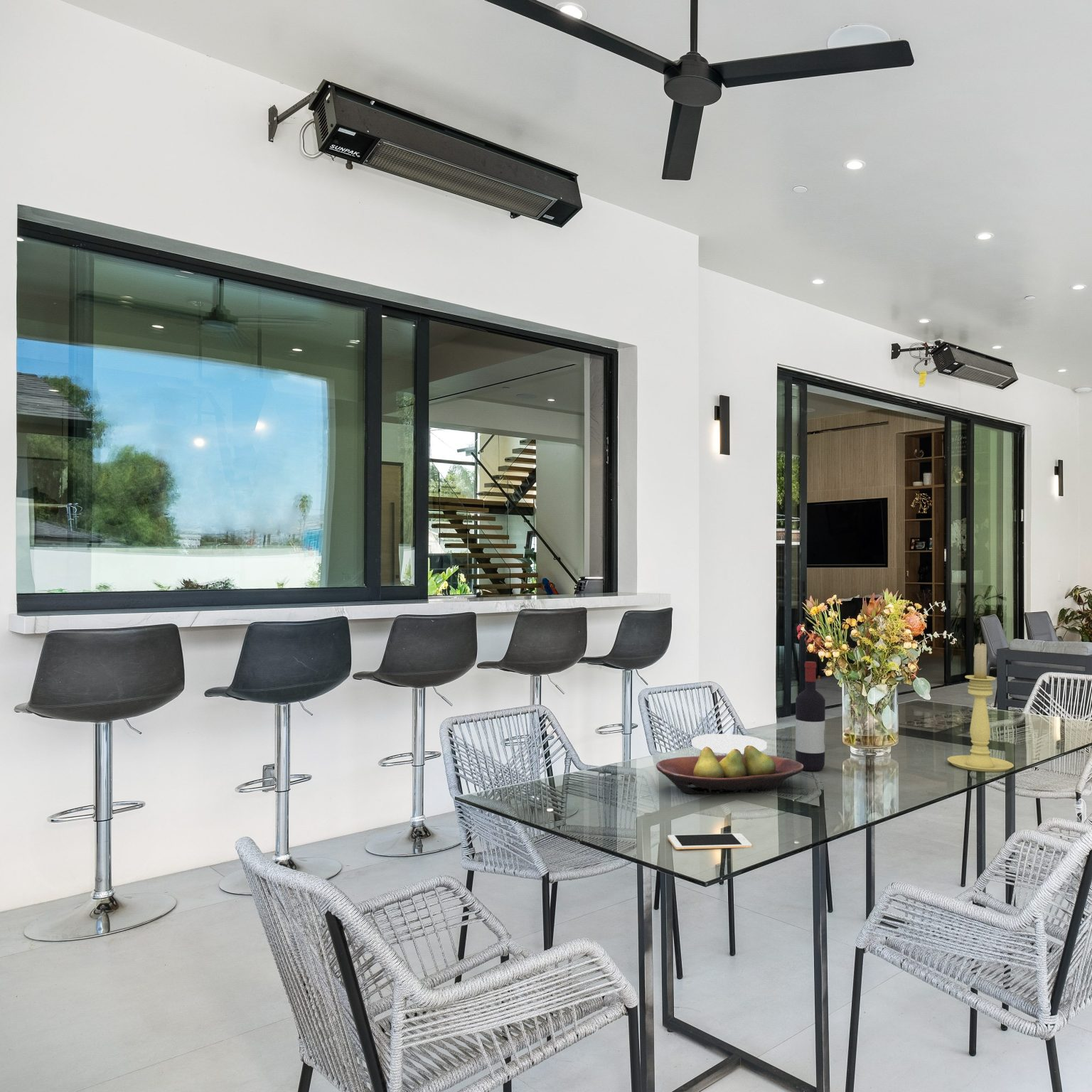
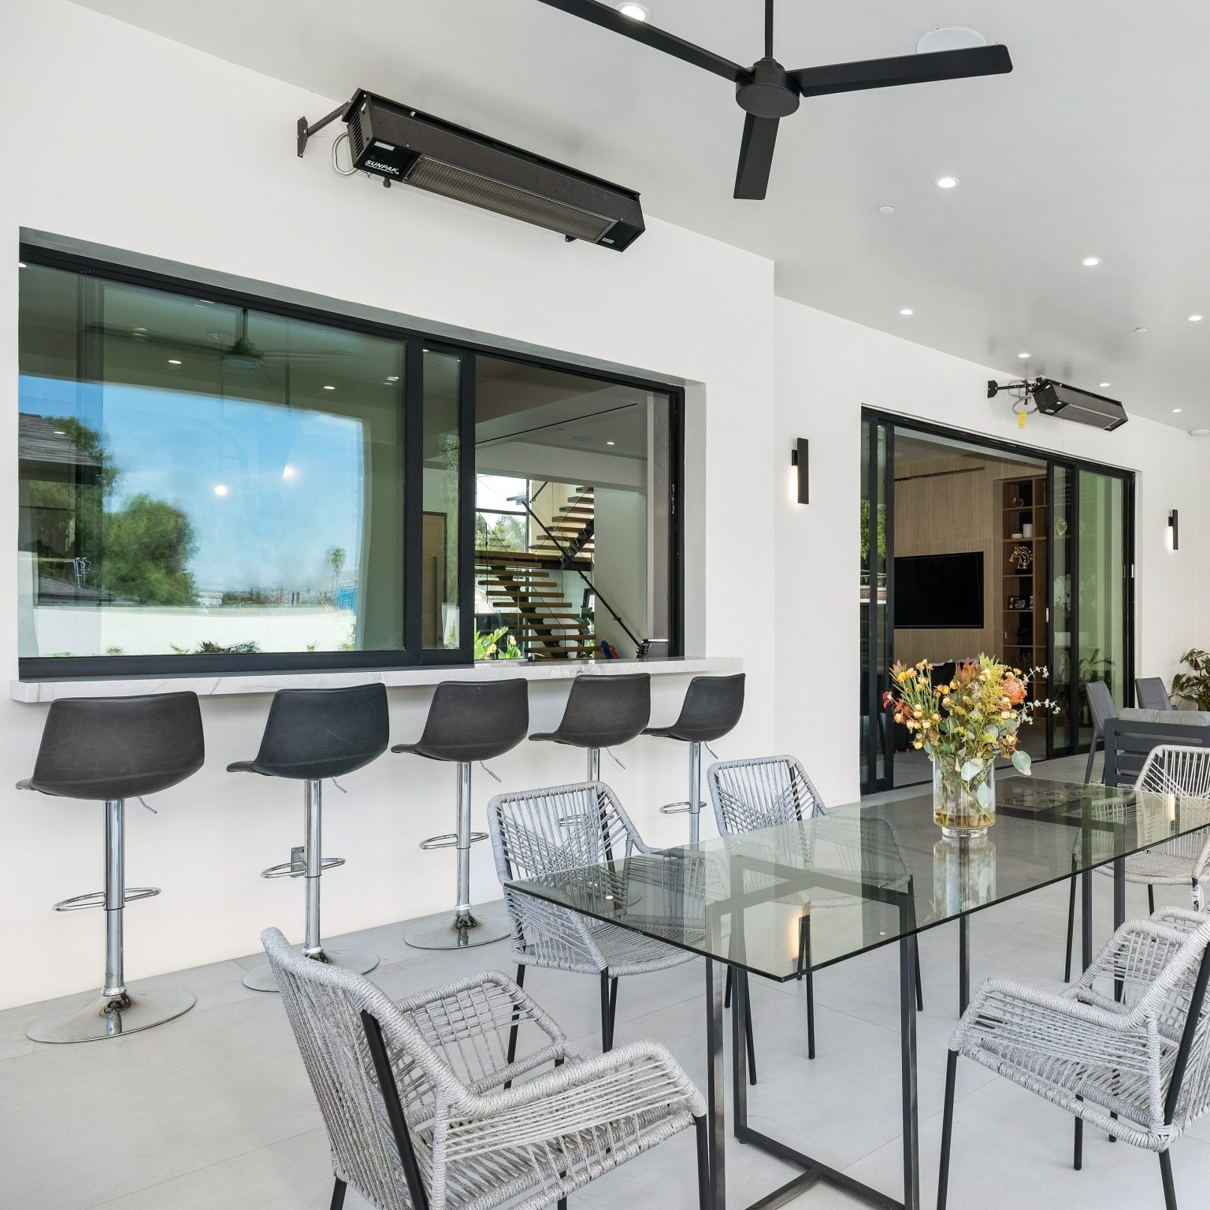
- plate (726, 742)
- fruit bowl (729, 767)
- cell phone (709, 841)
- candle holder (980, 703)
- wine bottle (810, 715)
